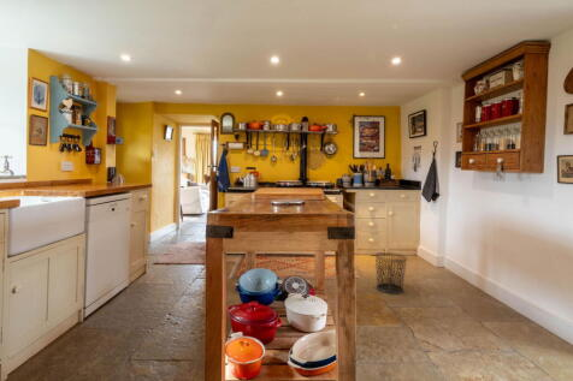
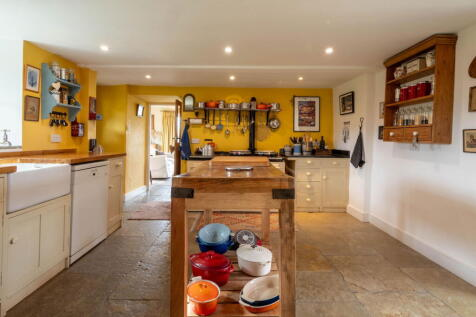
- waste bin (390, 272)
